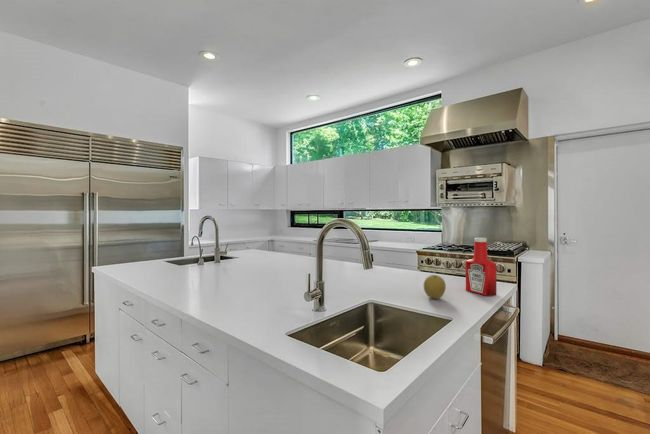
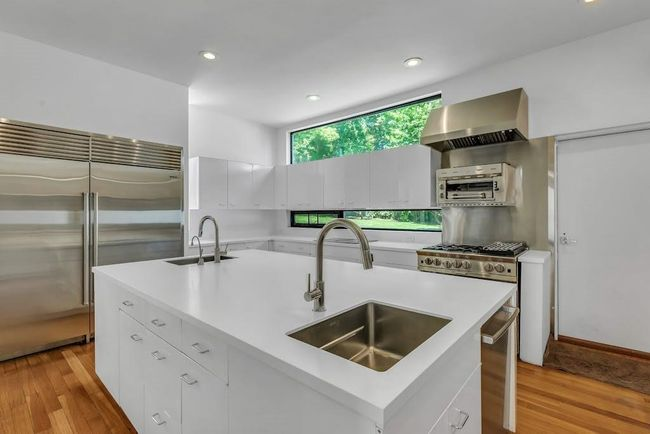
- fruit (434, 286)
- soap bottle (480, 265)
